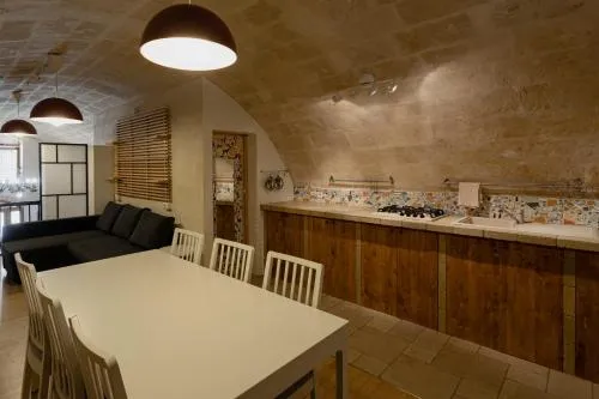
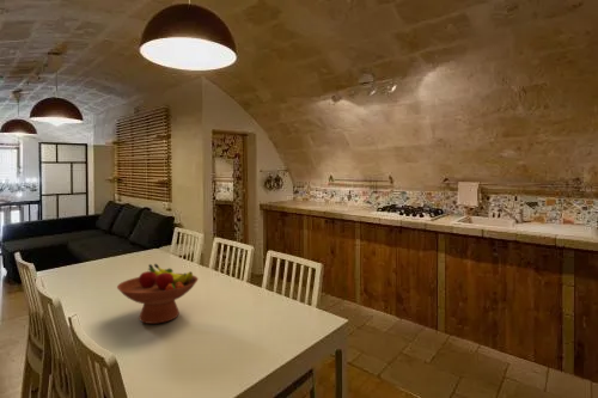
+ fruit bowl (159, 293)
